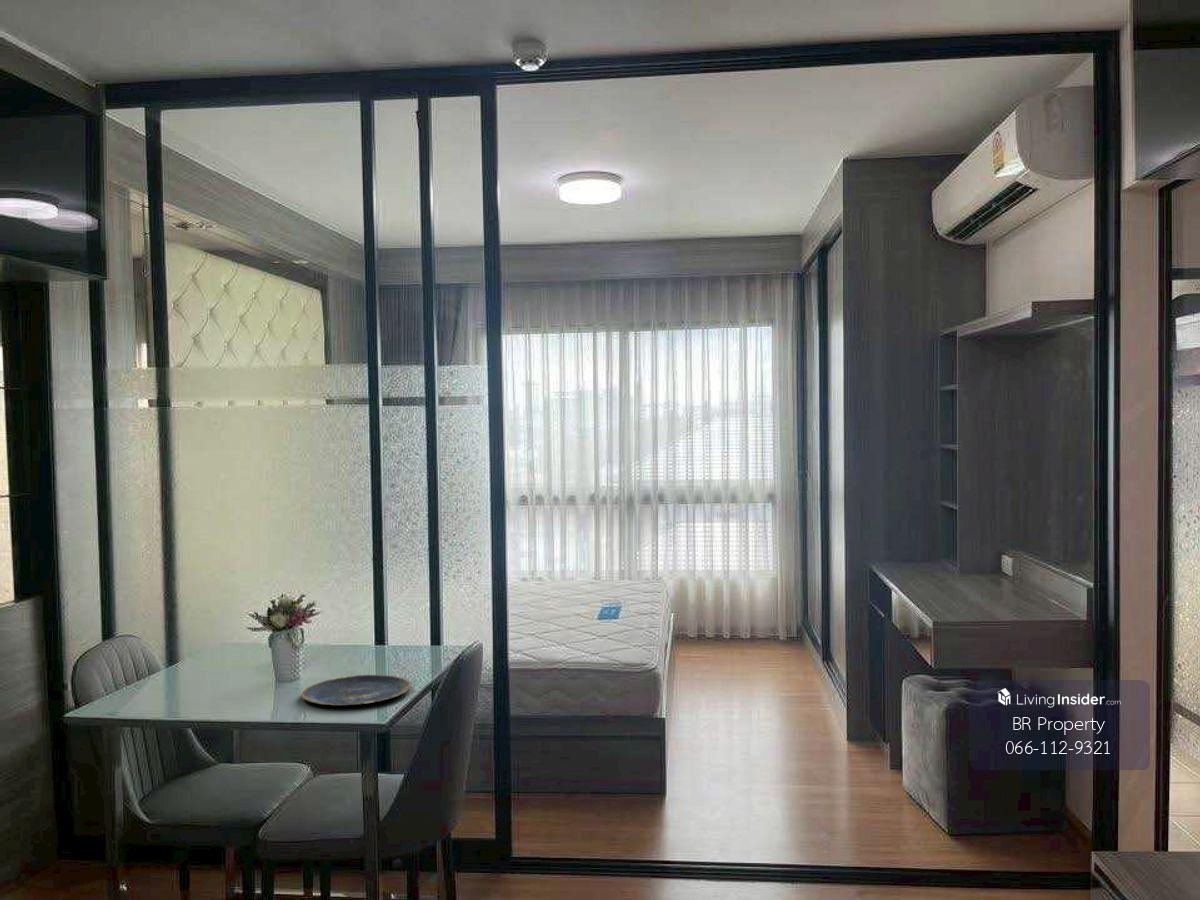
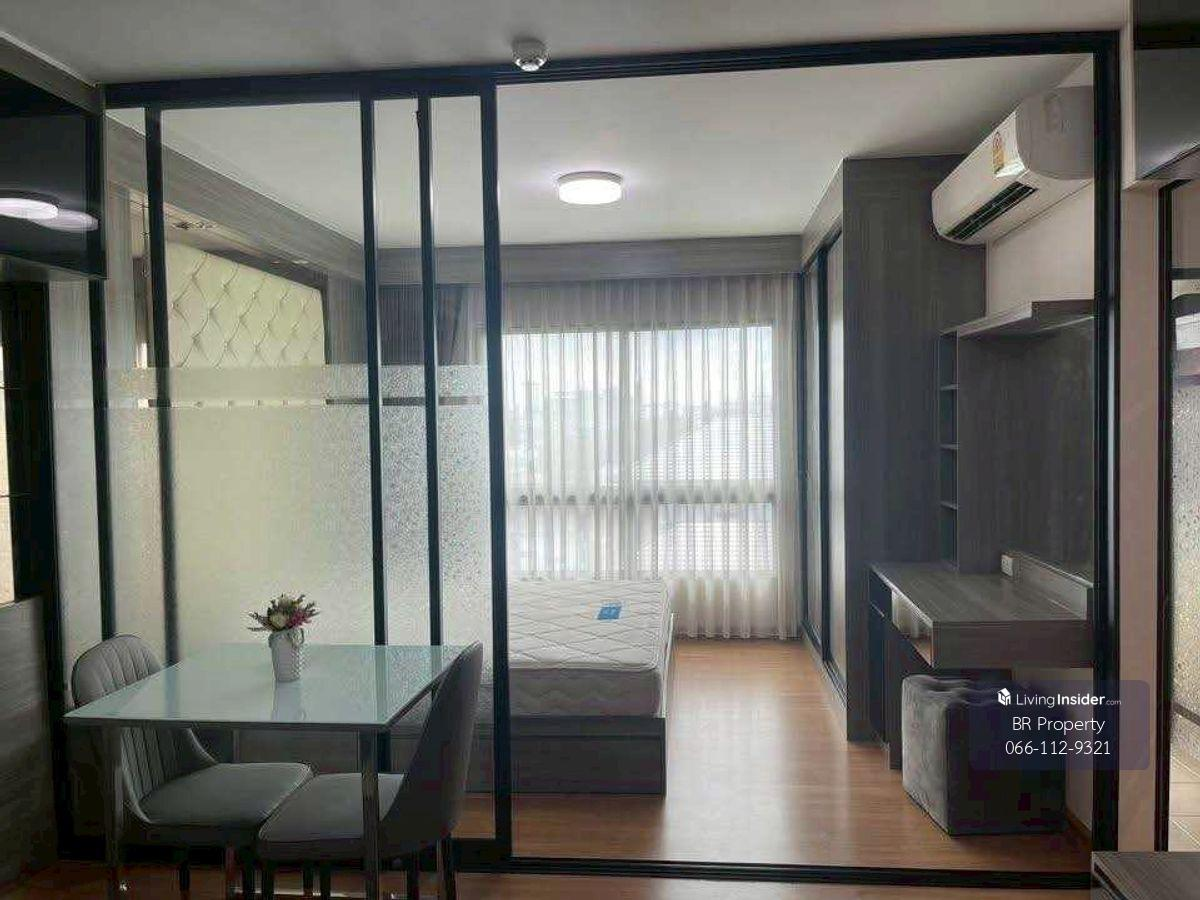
- plate (357, 691)
